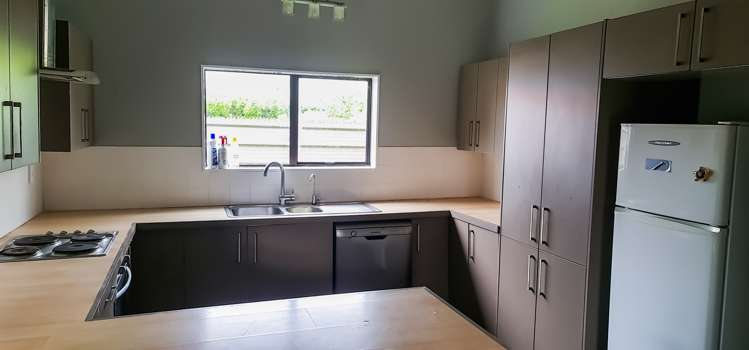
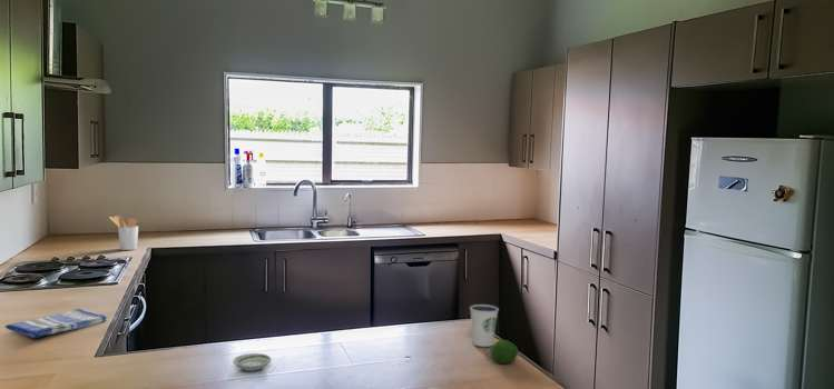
+ dish towel (58, 321)
+ dixie cup (483, 326)
+ fruit (503, 351)
+ utensil holder (124, 231)
+ saucer (252, 363)
